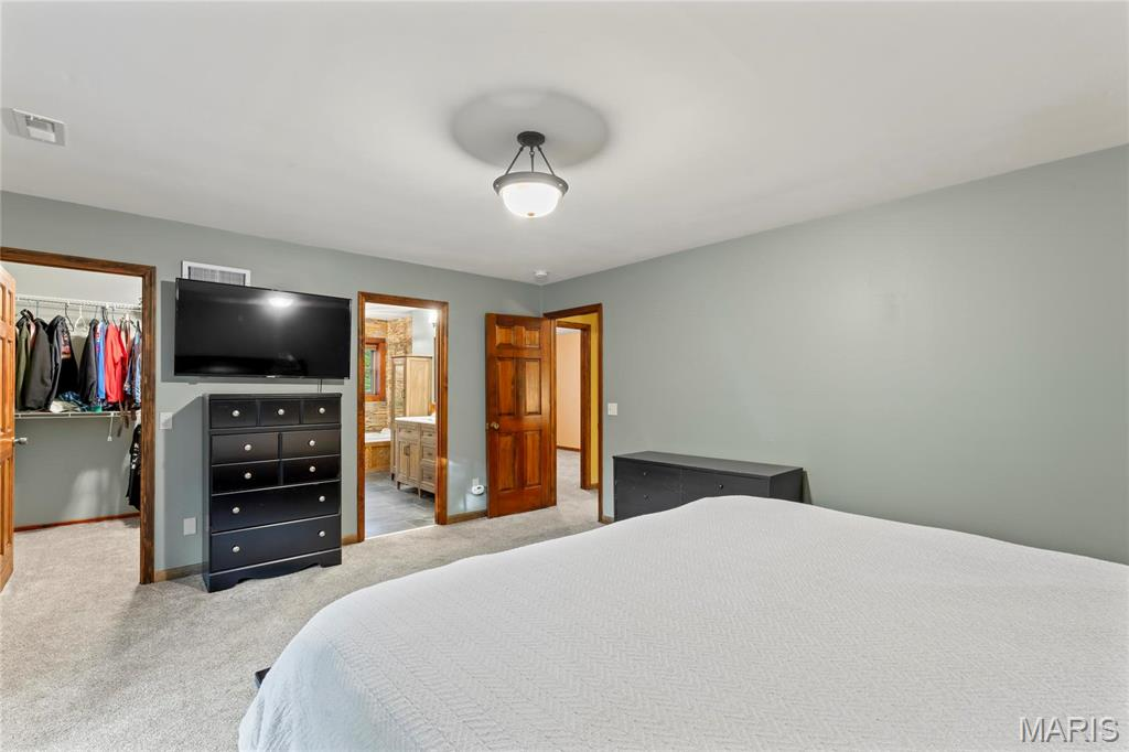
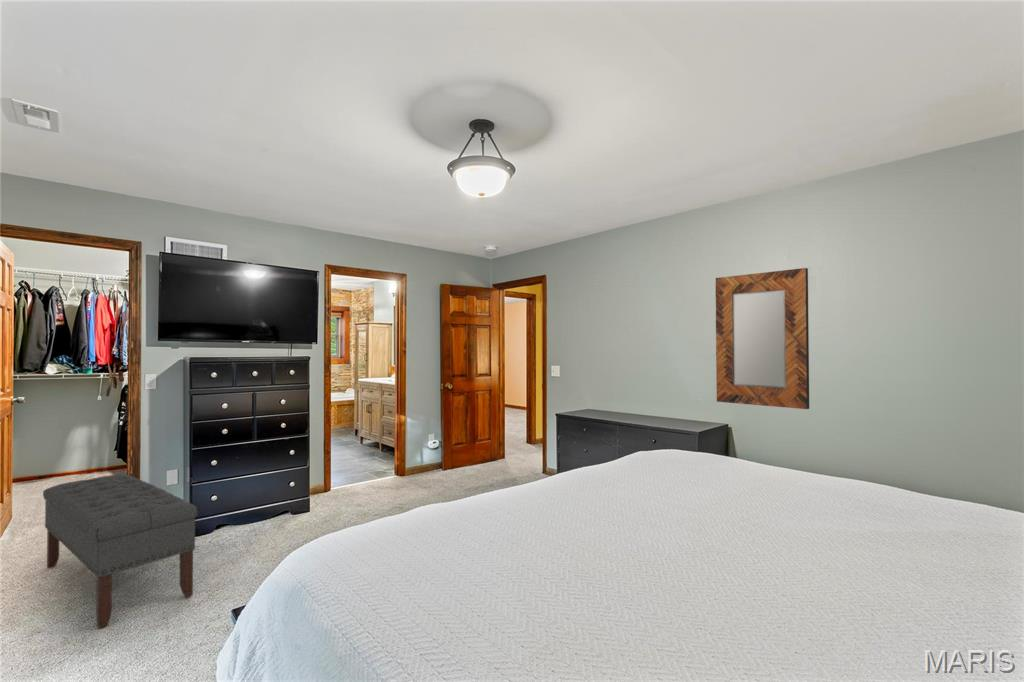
+ home mirror (759, 339)
+ bench (115, 536)
